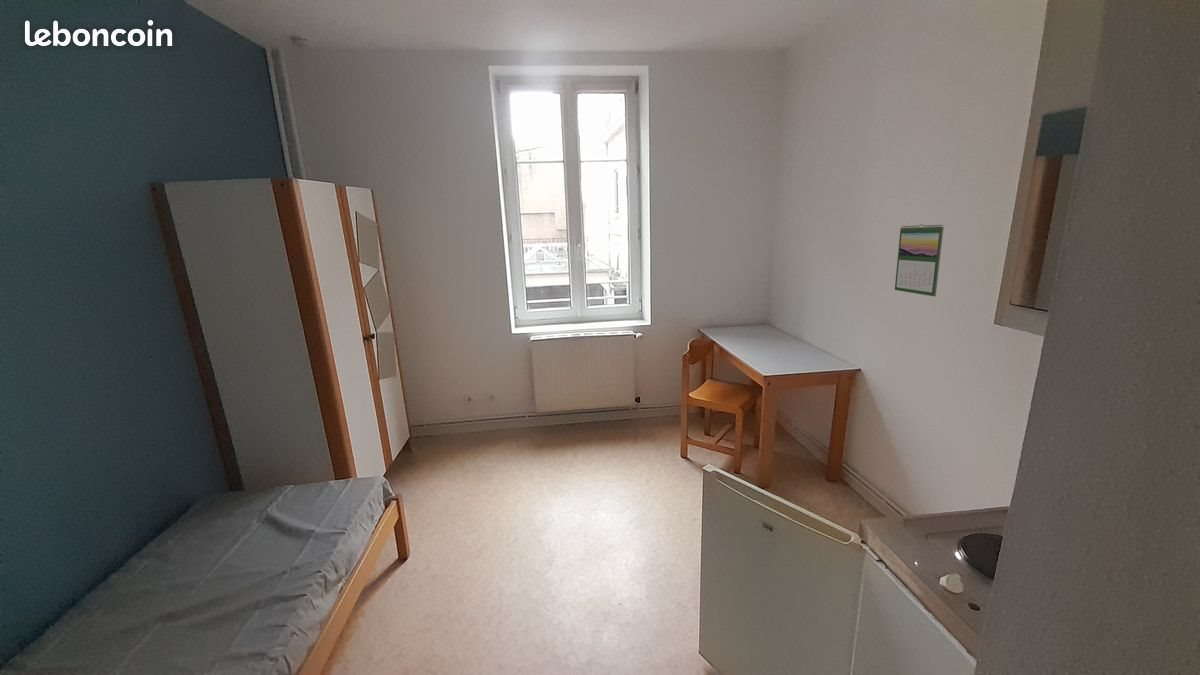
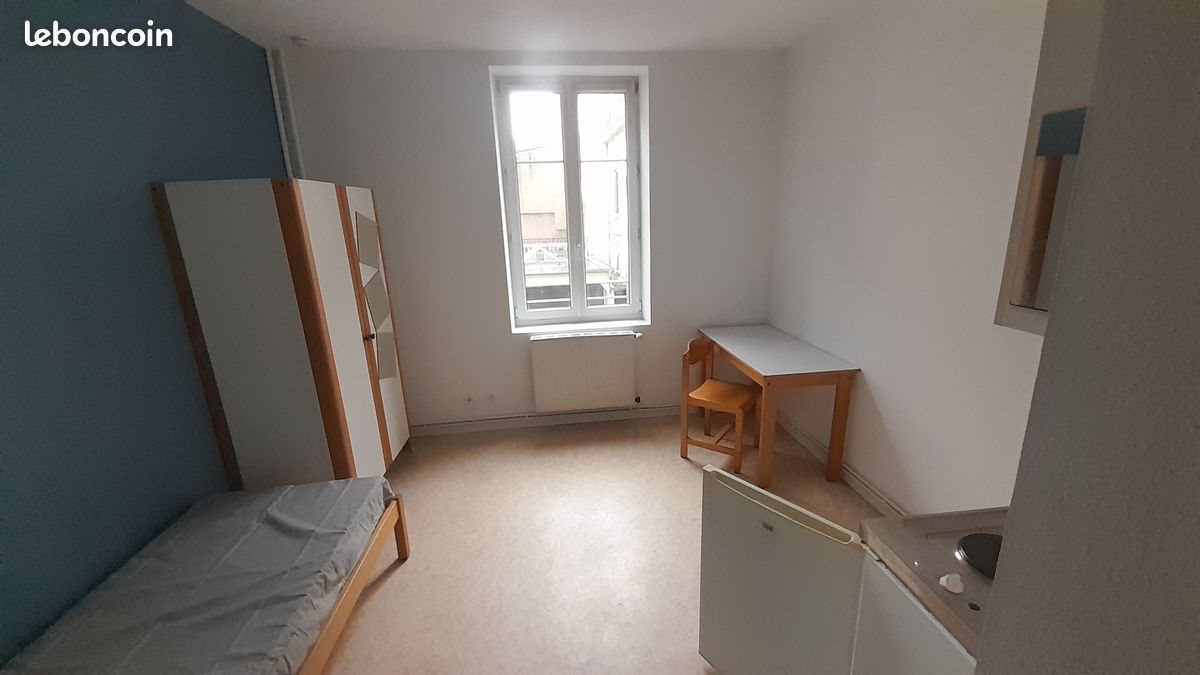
- calendar (917, 259)
